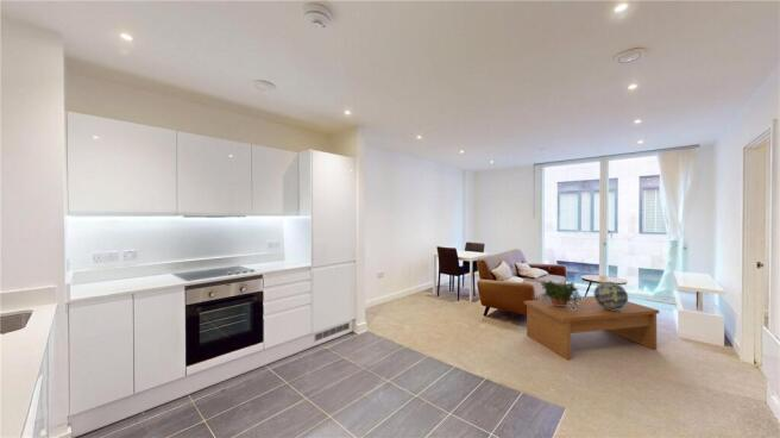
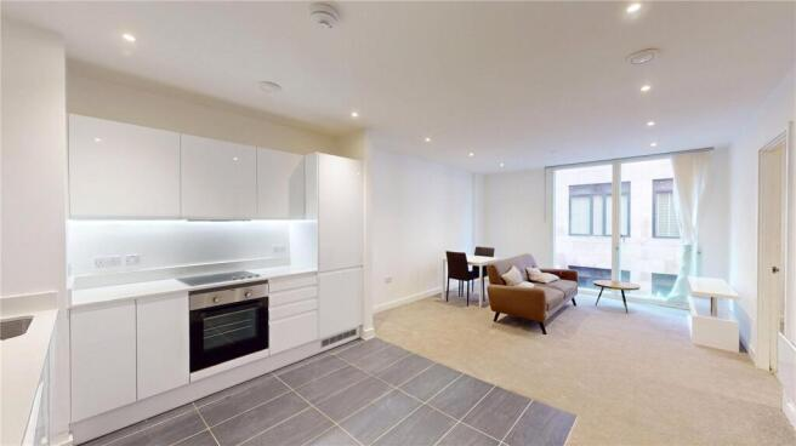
- coffee table (587, 323)
- potted plant (560, 292)
- decorative sphere (610, 295)
